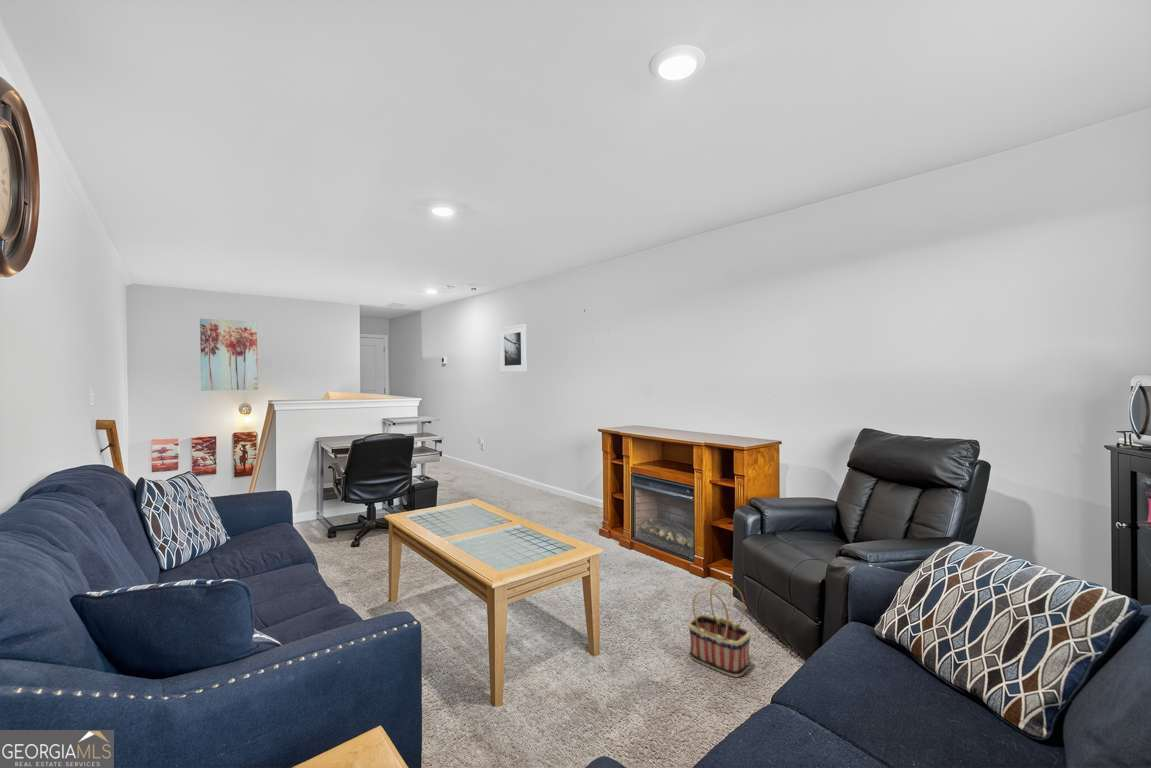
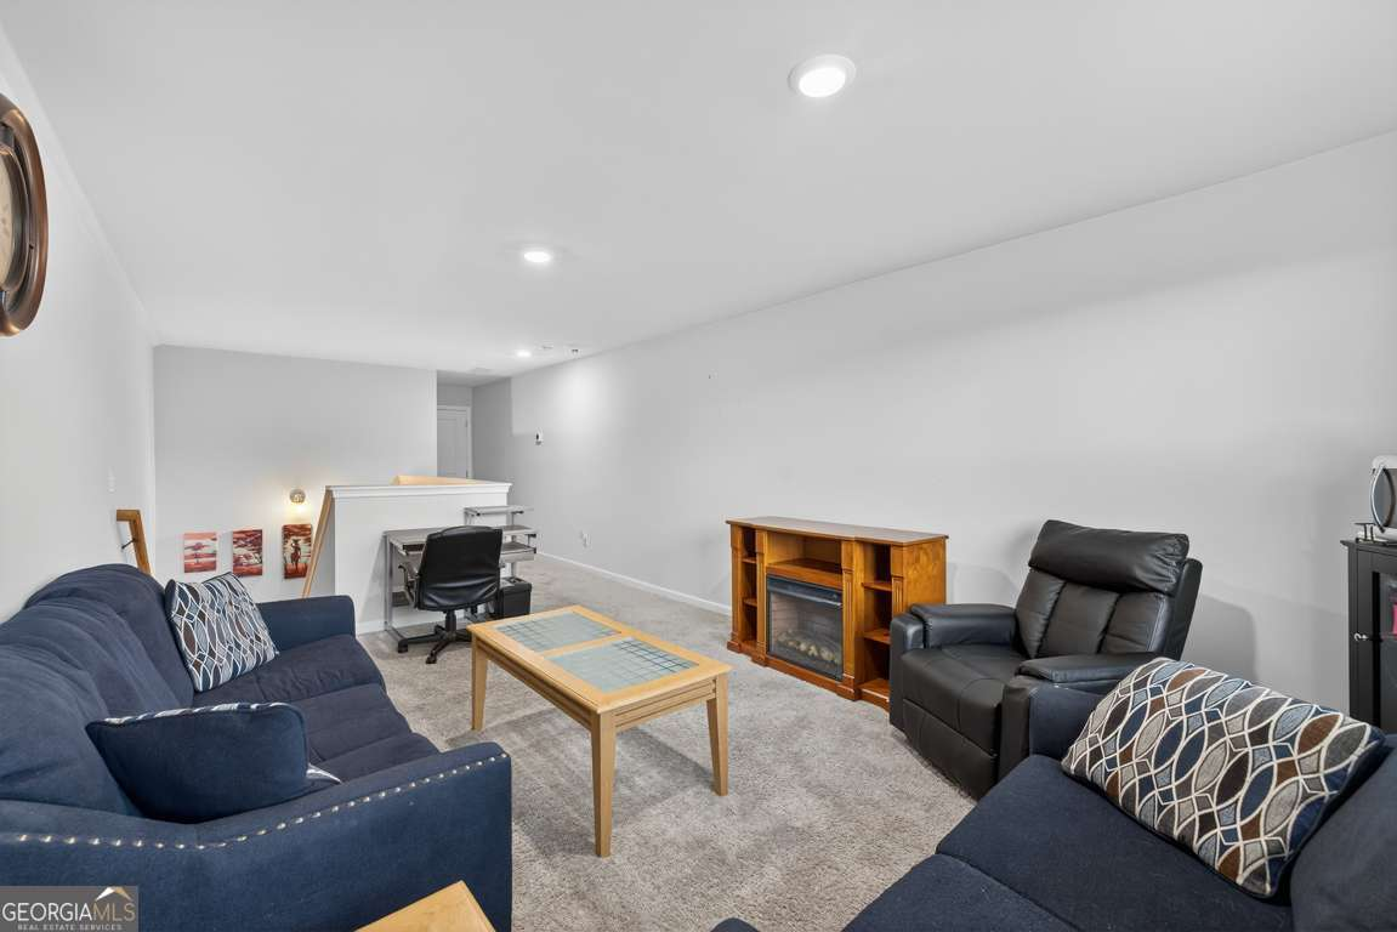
- basket (718, 623)
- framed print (512, 349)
- wall art (229, 355)
